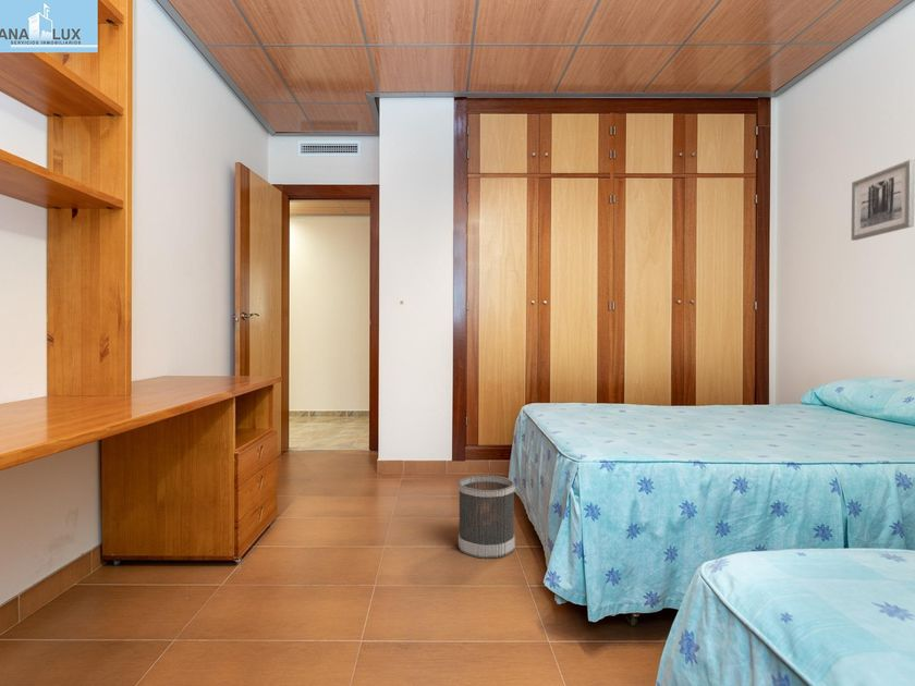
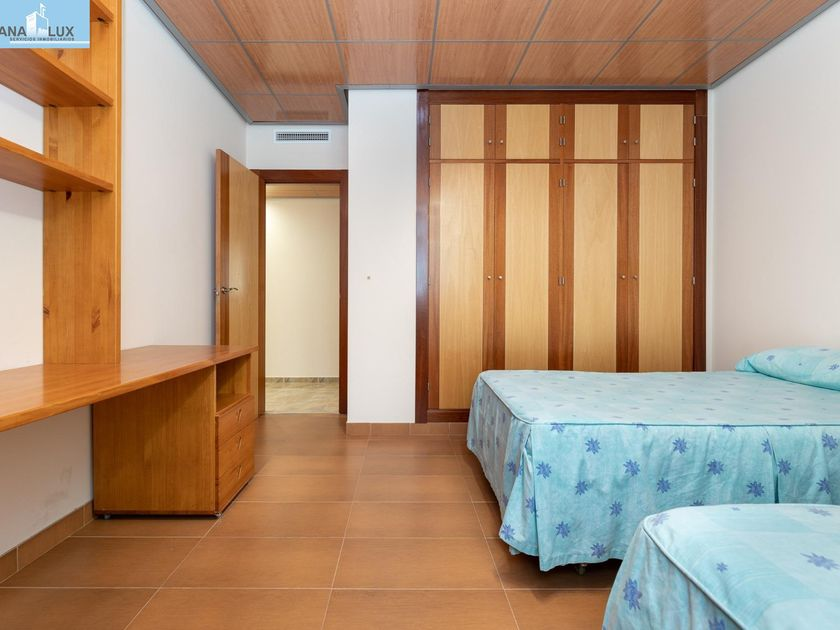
- wall art (880, 203)
- wastebasket (486, 514)
